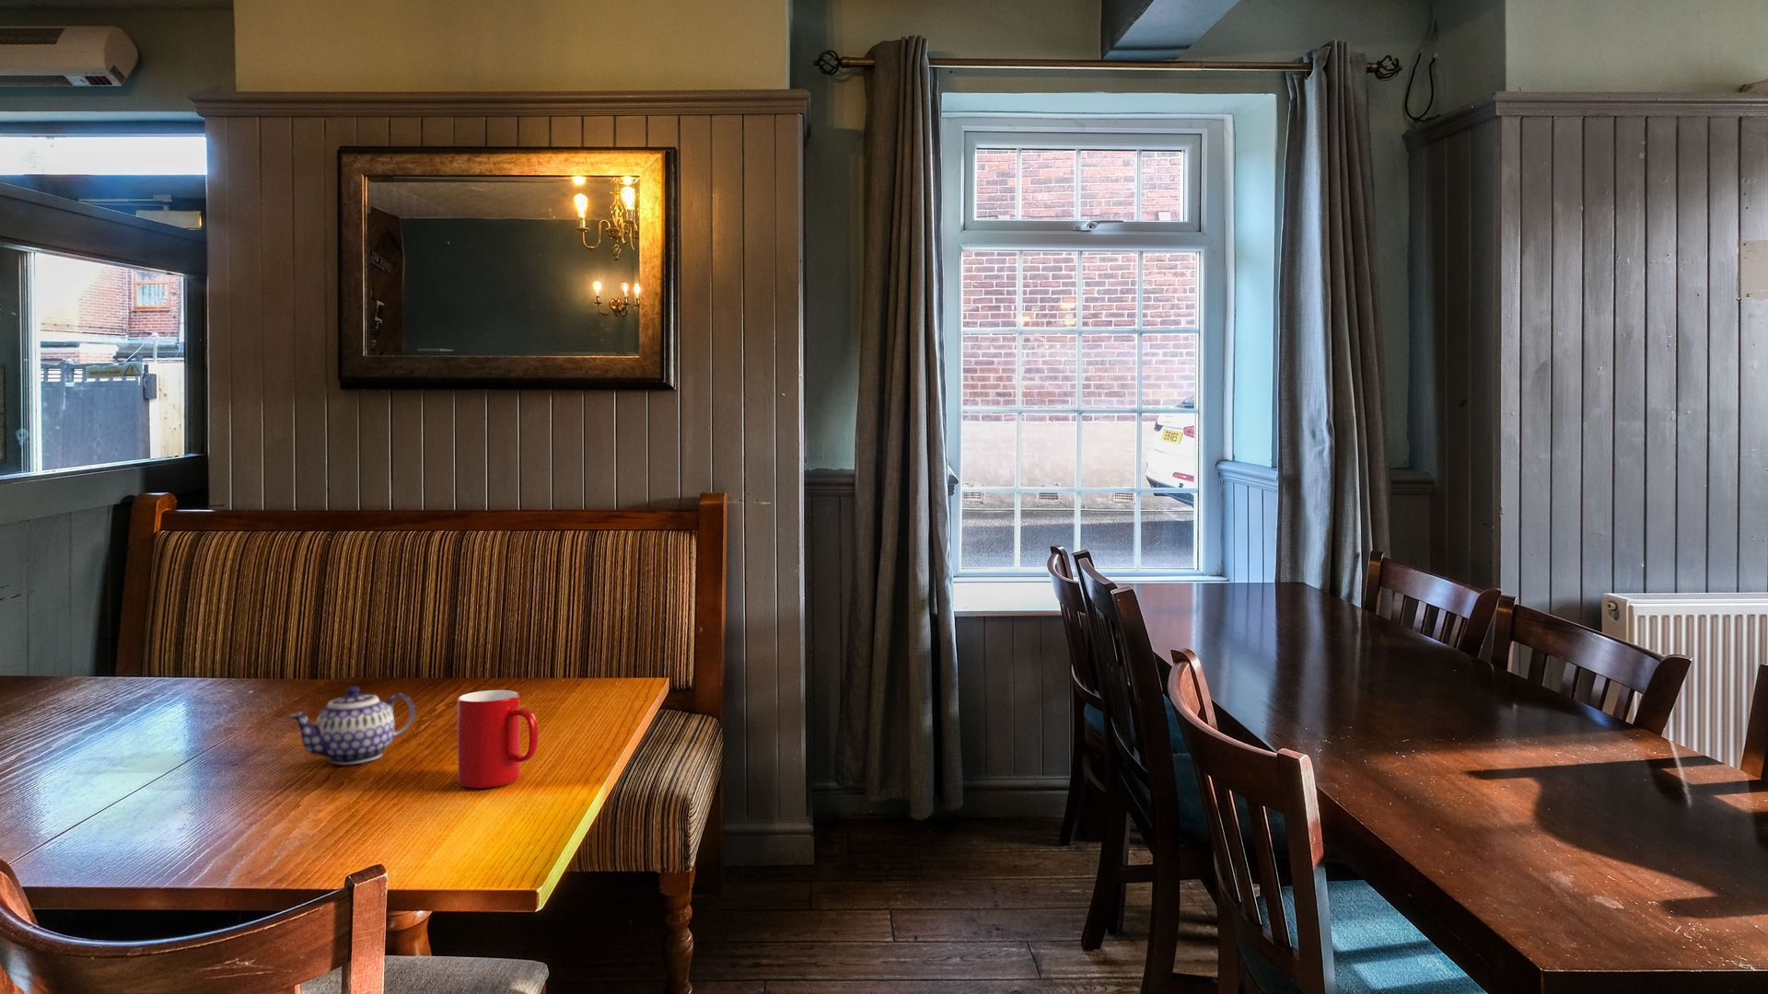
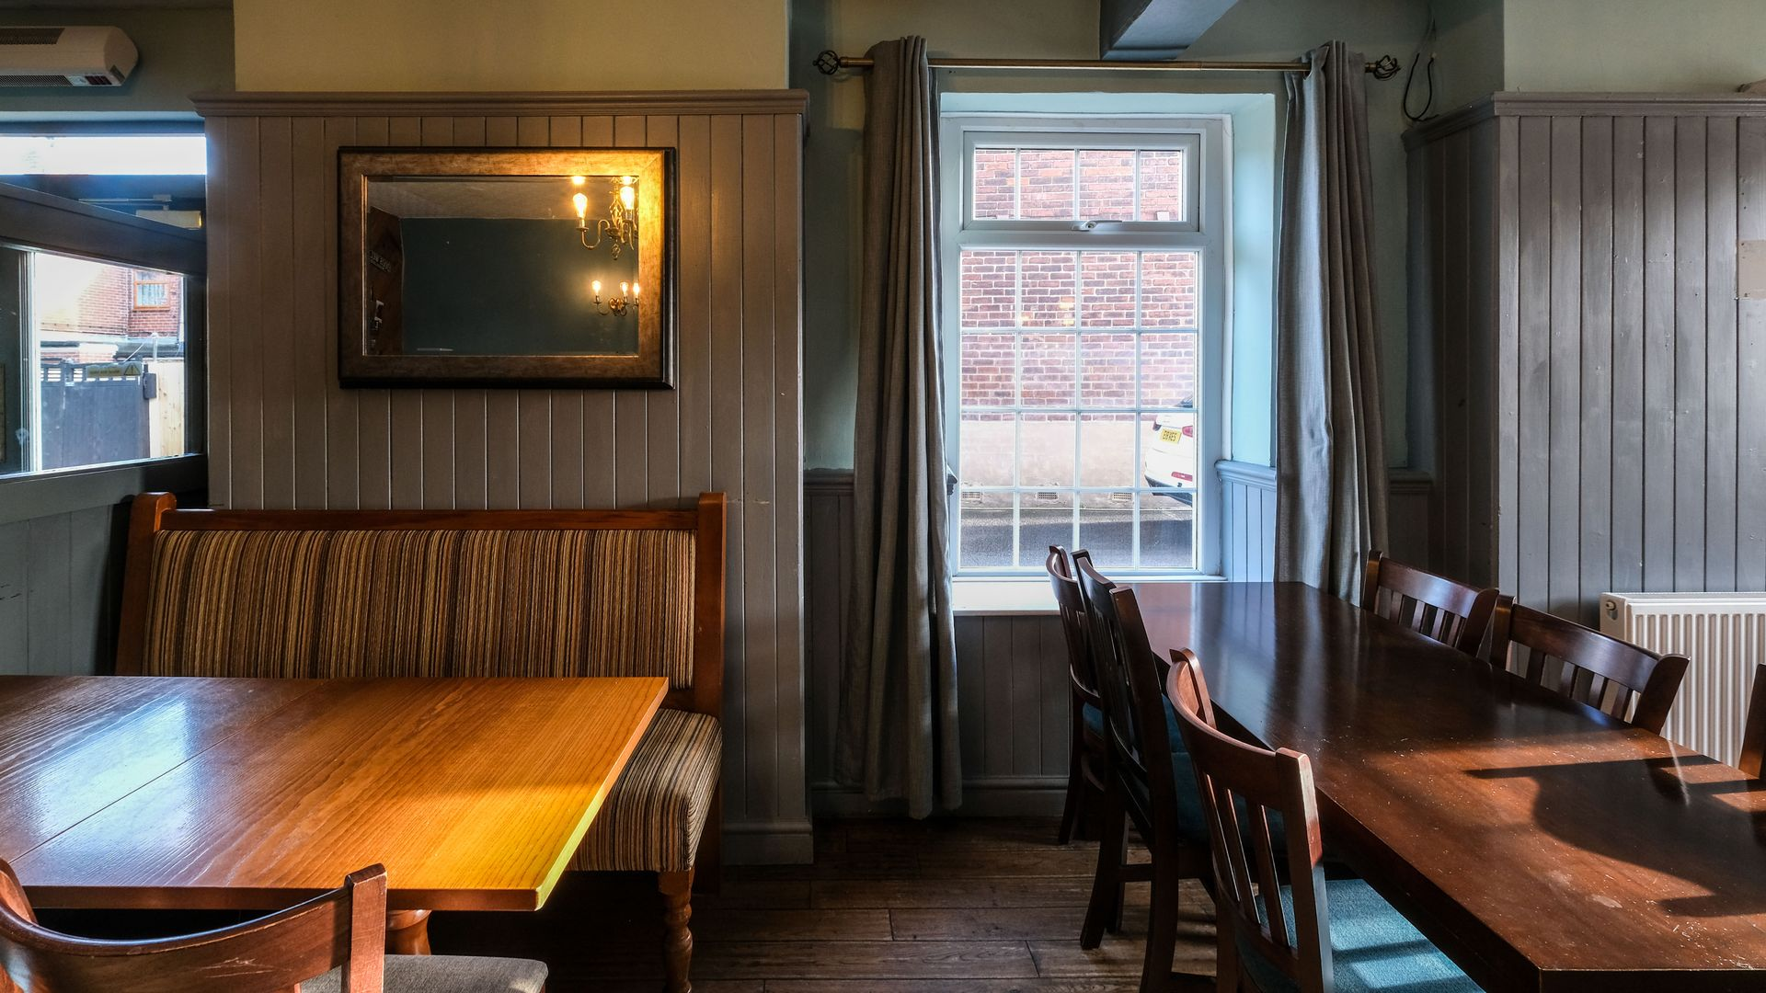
- cup (497, 739)
- teapot (355, 722)
